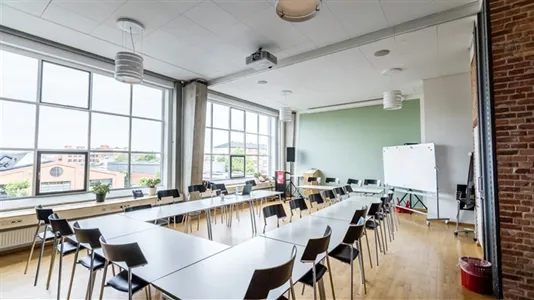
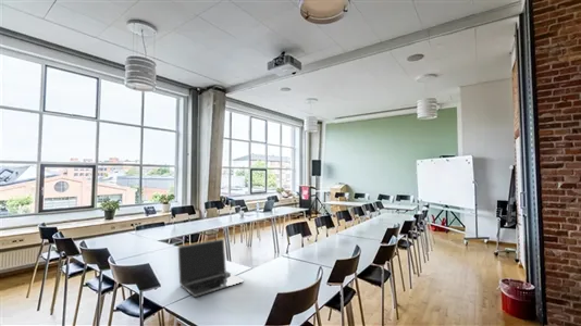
+ laptop (210, 264)
